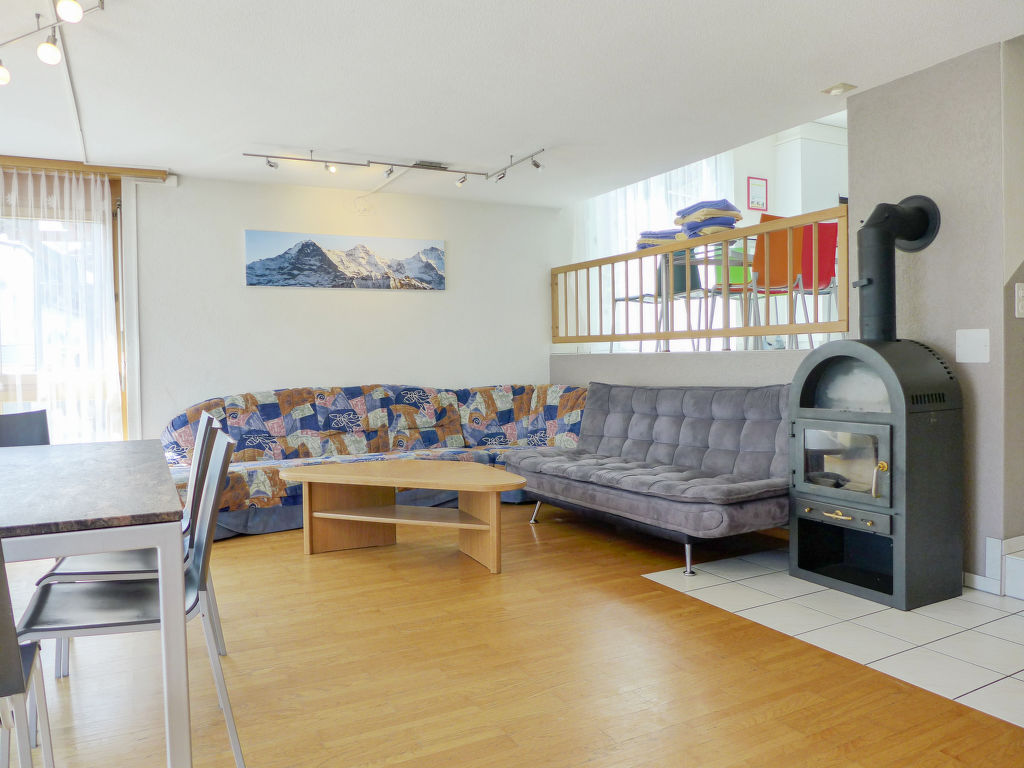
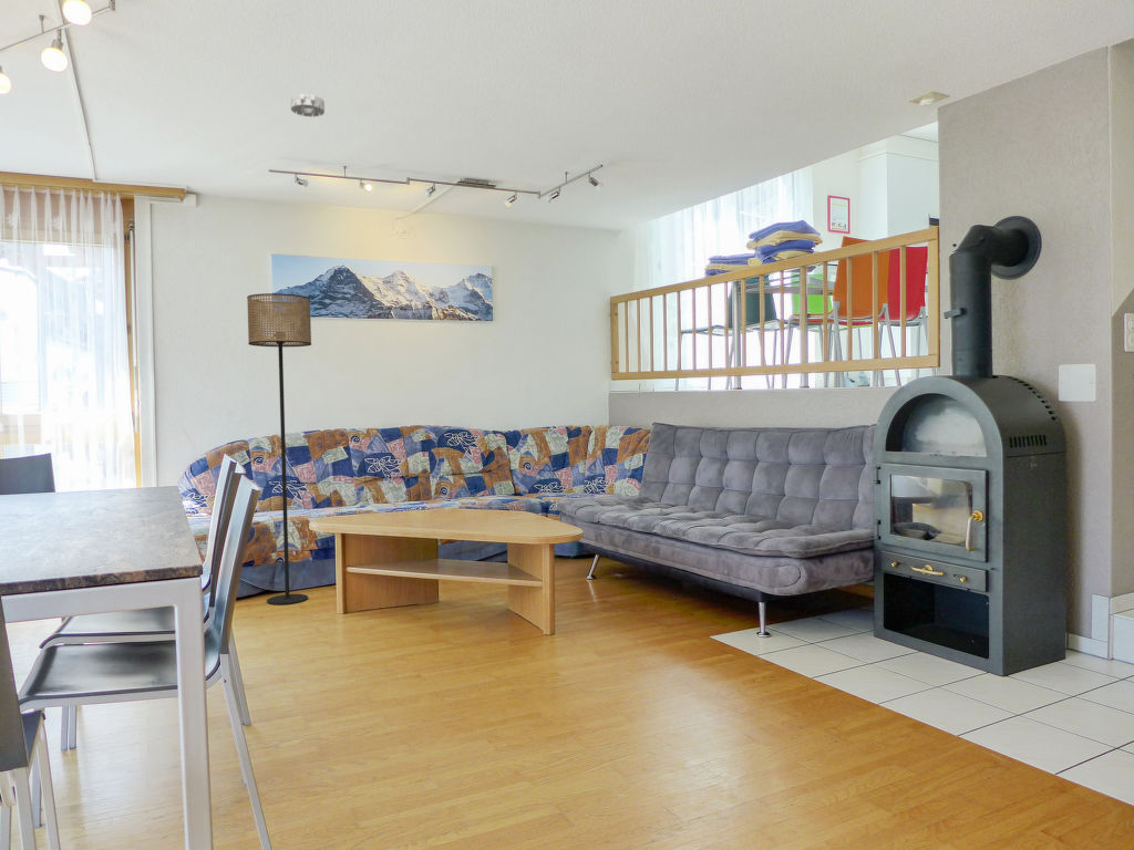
+ floor lamp (282, 449)
+ smoke detector (307, 104)
